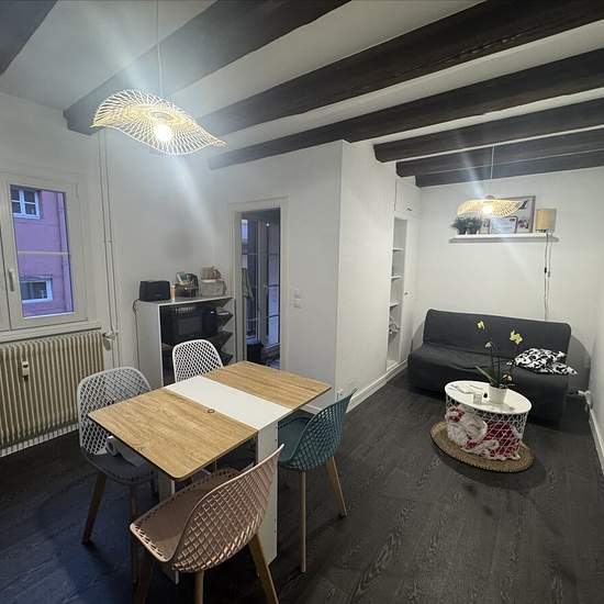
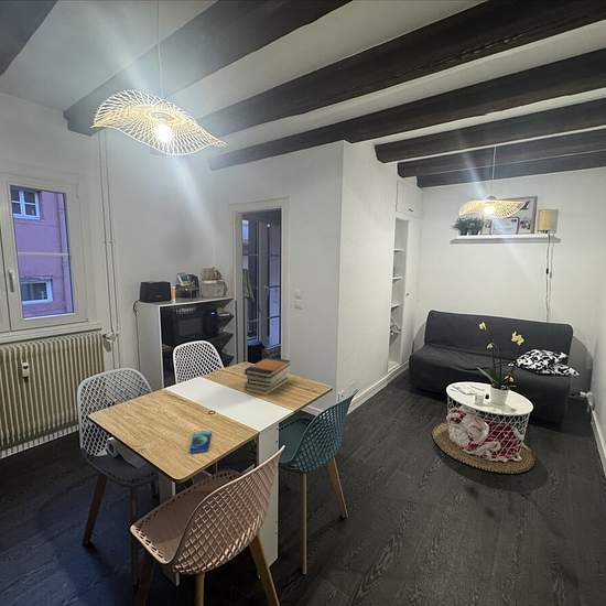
+ book stack (268, 375)
+ smartphone (201, 441)
